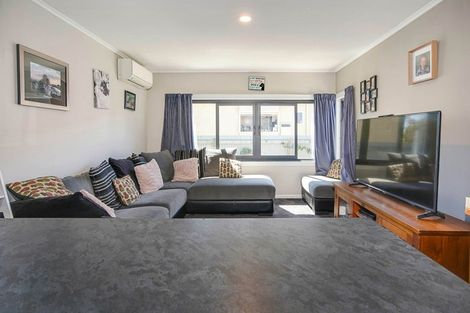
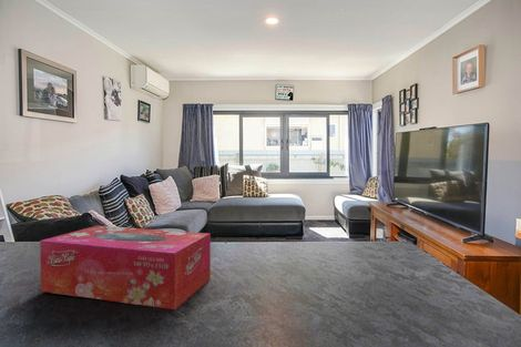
+ tissue box (130, 261)
